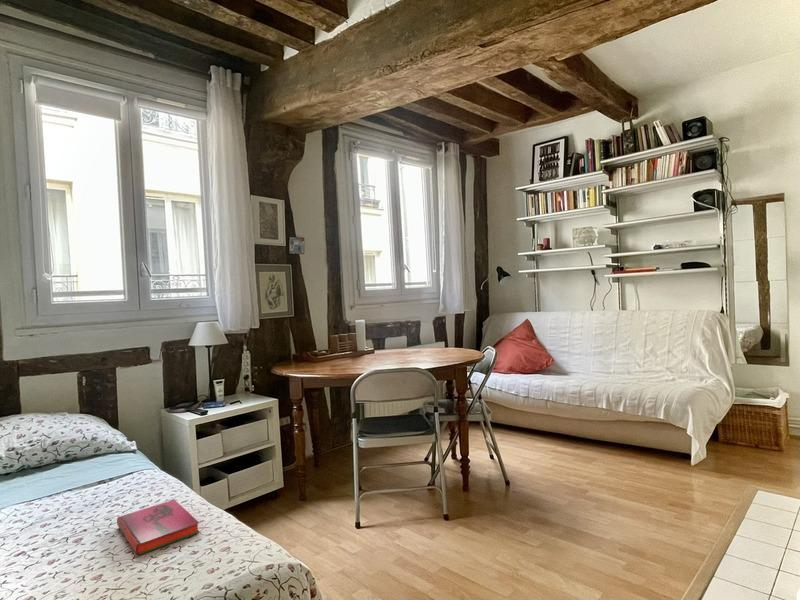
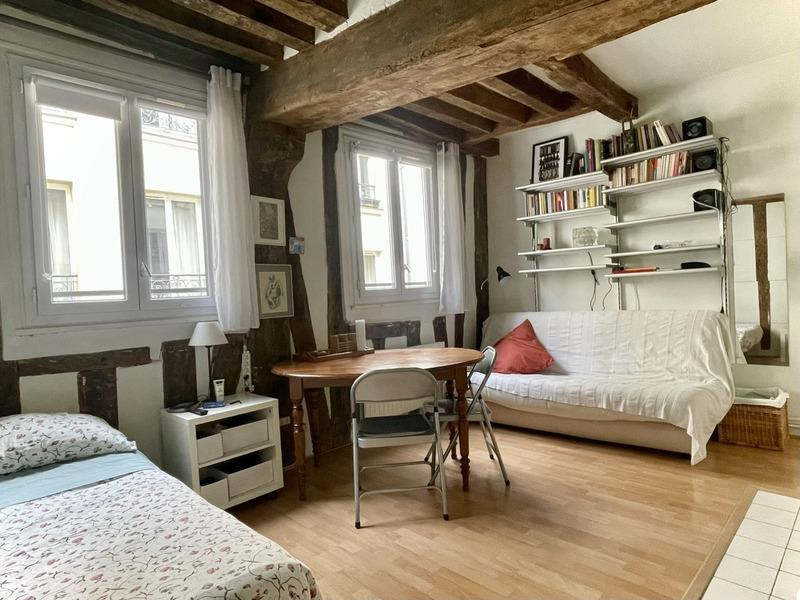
- hardback book (157, 524)
